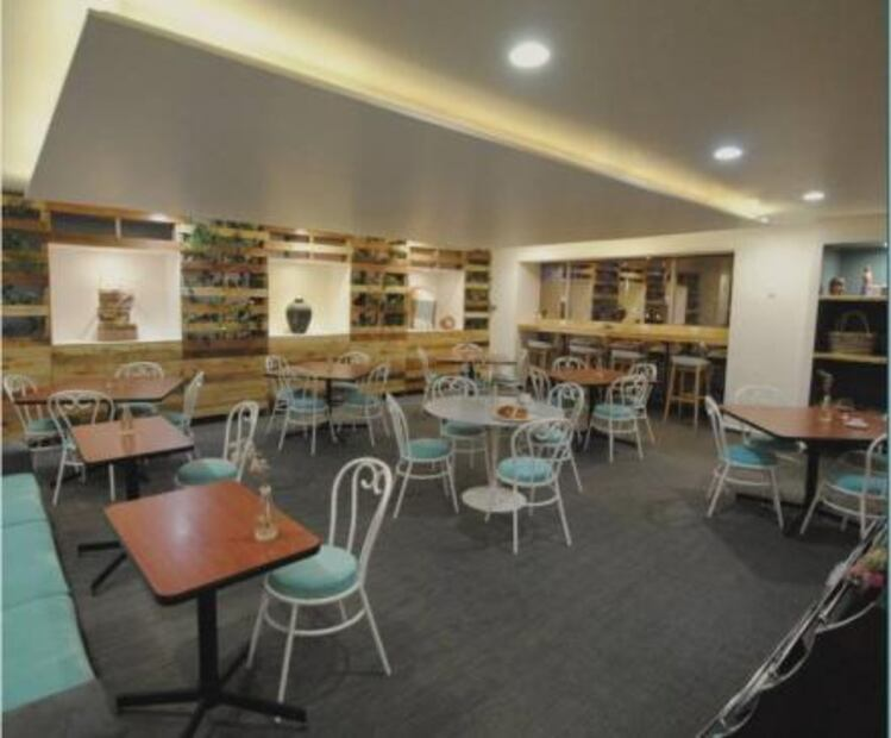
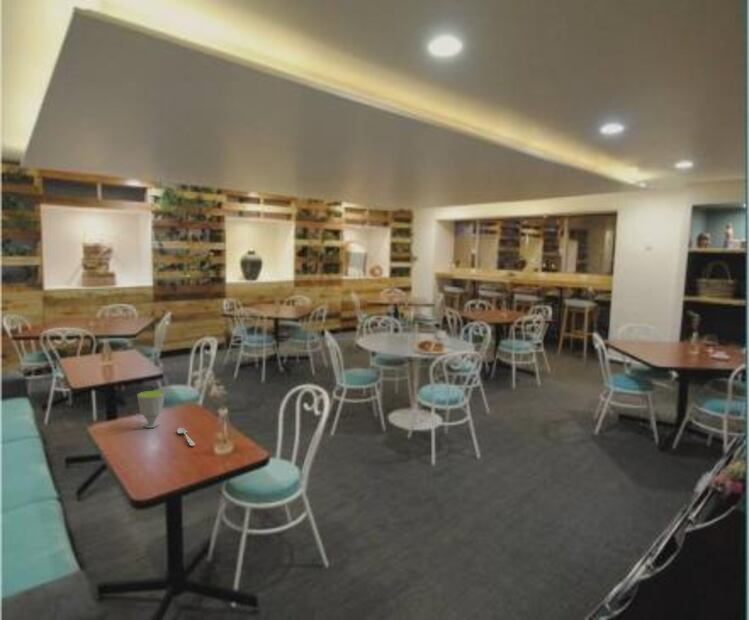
+ cup (151, 409)
+ spoon (186, 436)
